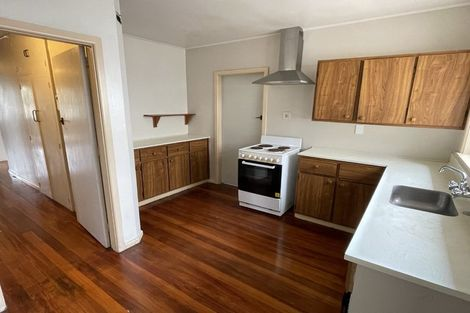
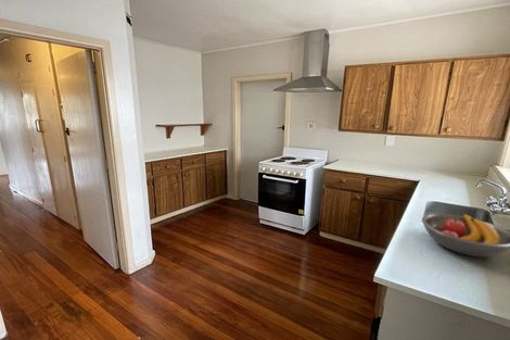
+ fruit bowl (464, 235)
